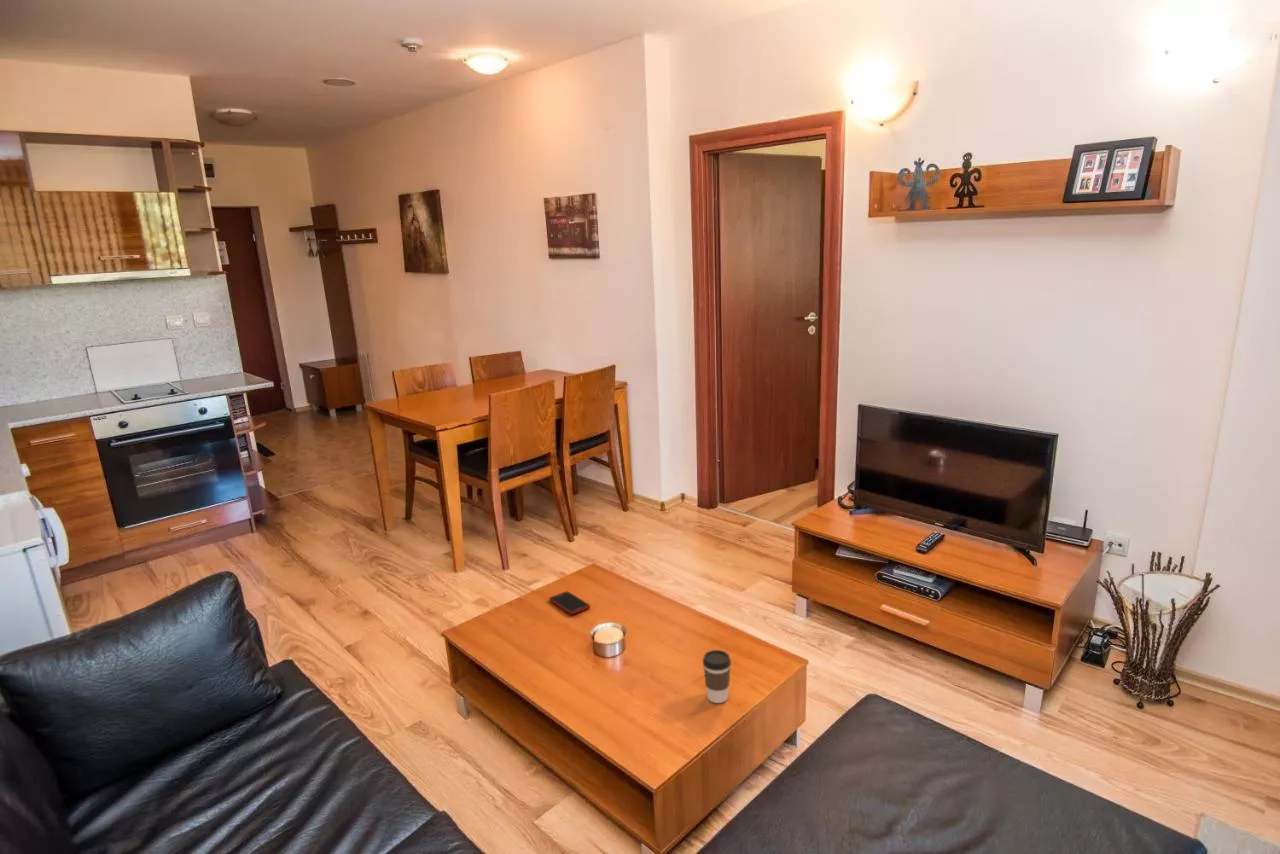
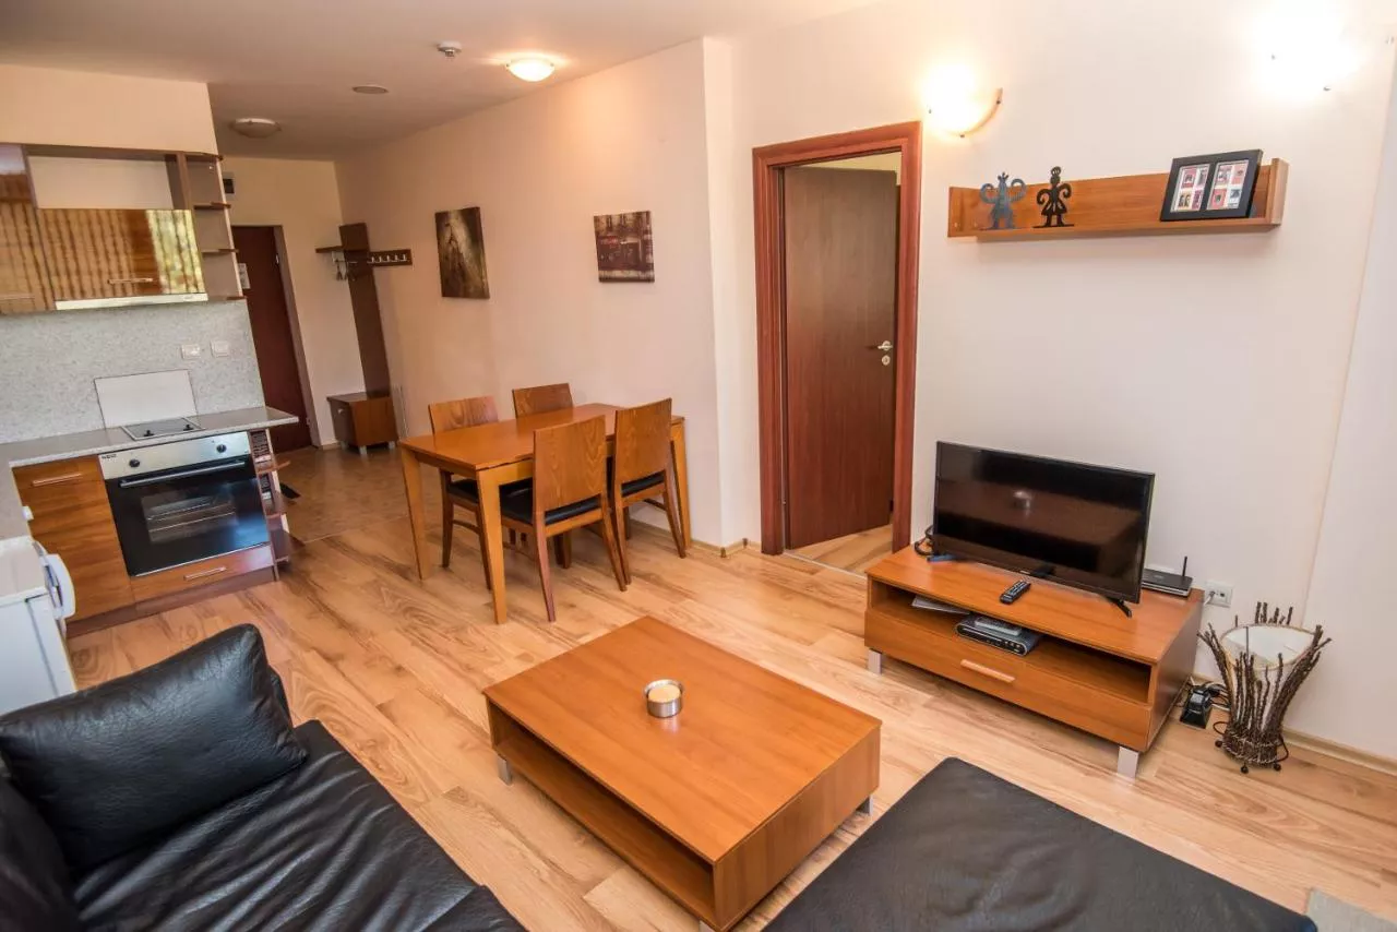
- coffee cup (717, 677)
- cell phone (569, 602)
